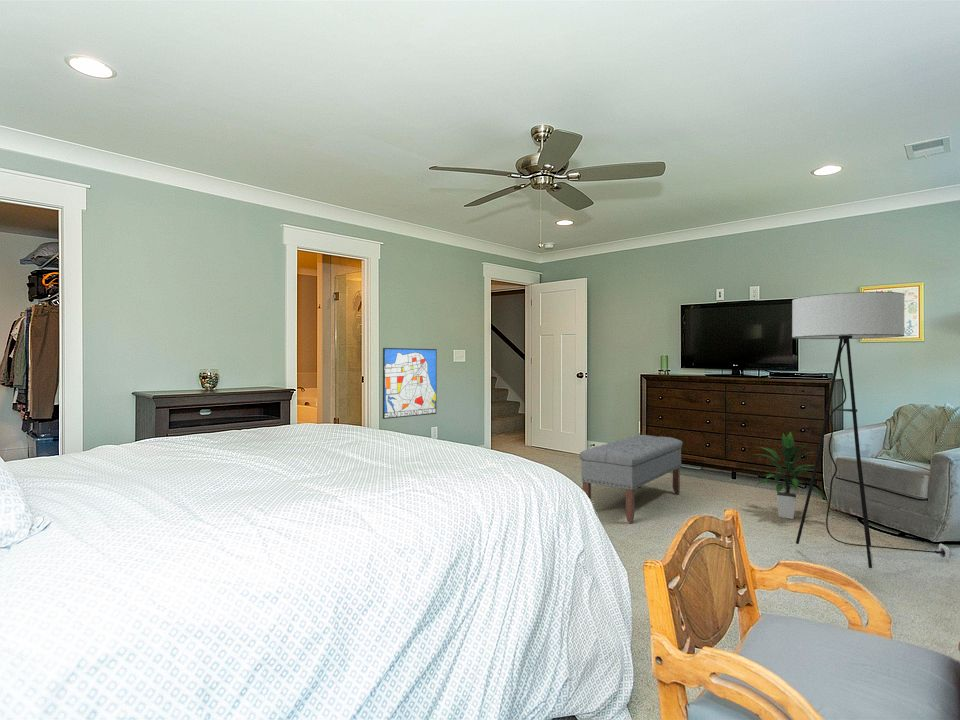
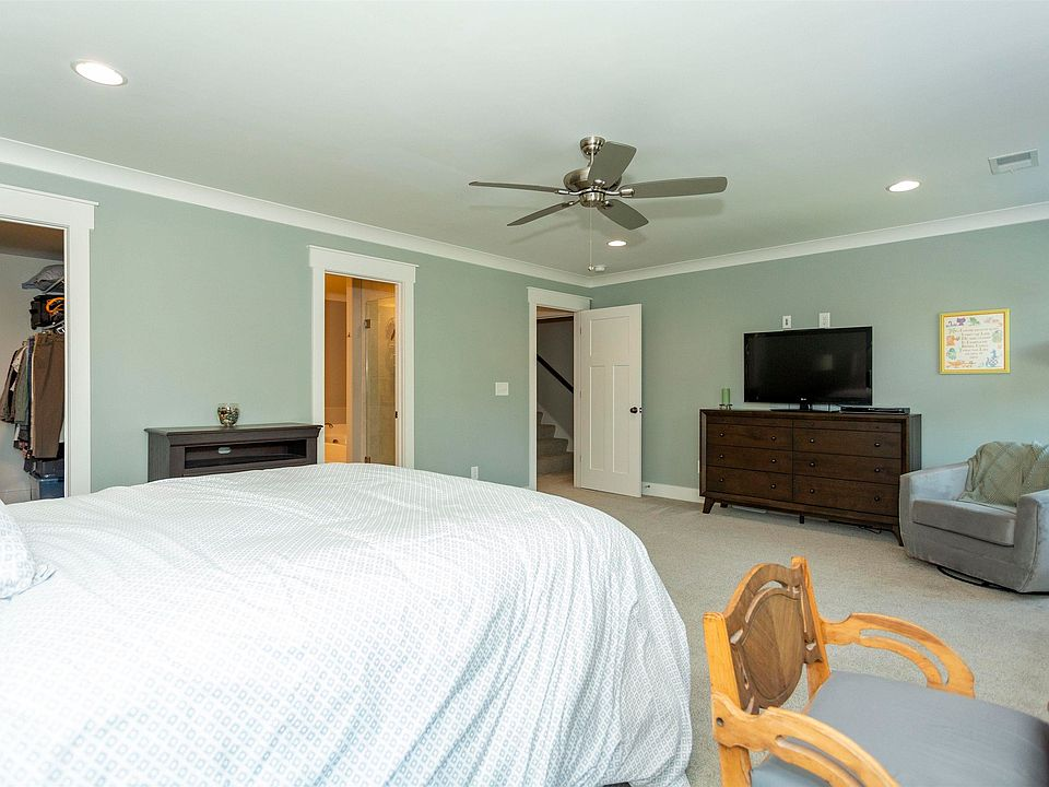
- indoor plant (789, 474)
- wall art (410, 382)
- bench (634, 472)
- floor lamp (857, 429)
